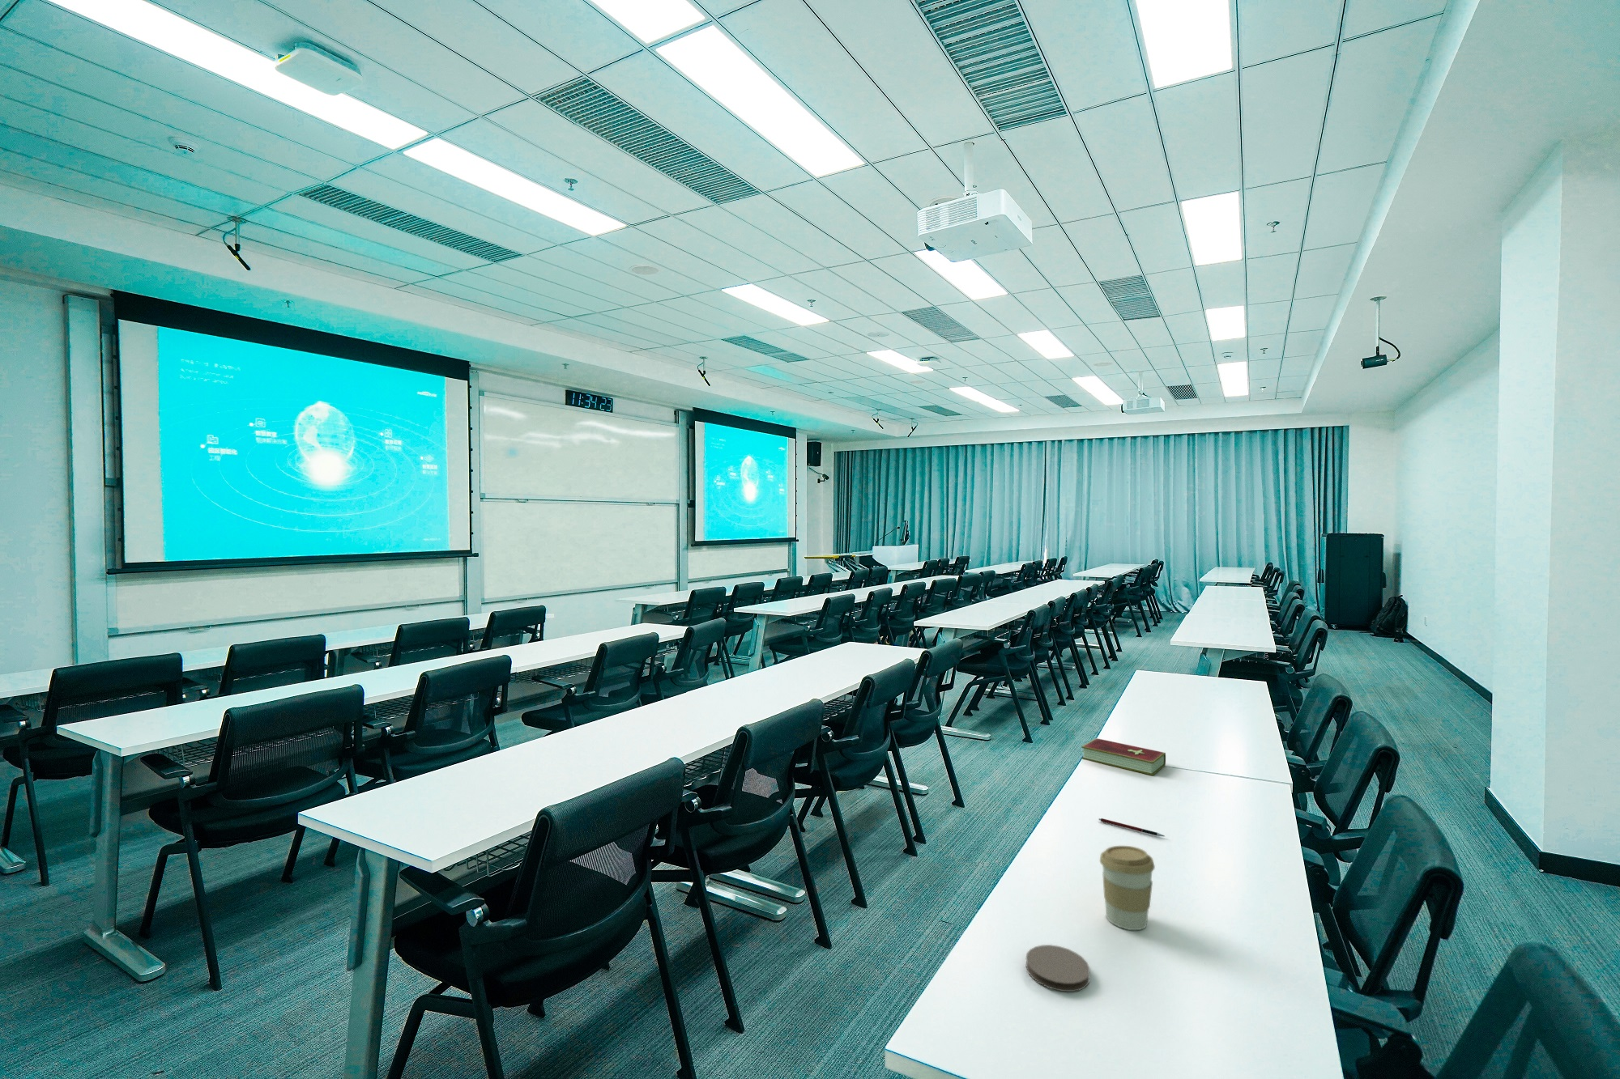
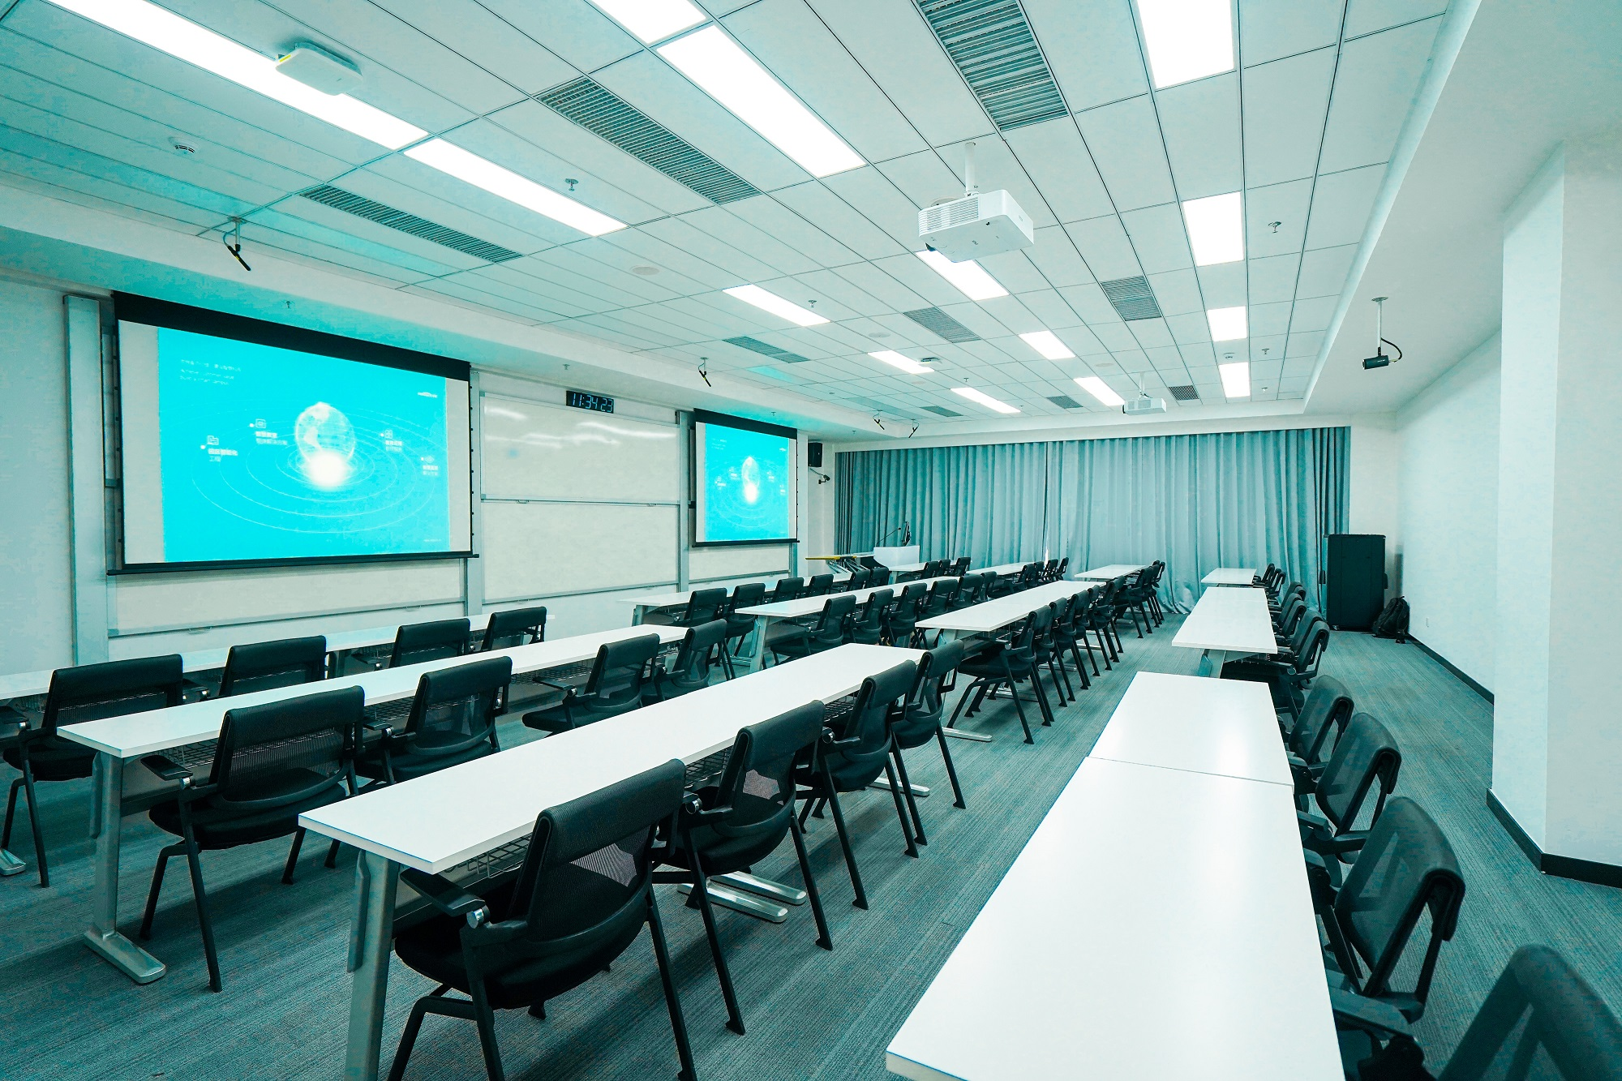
- coffee cup (1126, 885)
- coaster (1058, 967)
- pen (1131, 827)
- hardcover book (1123, 755)
